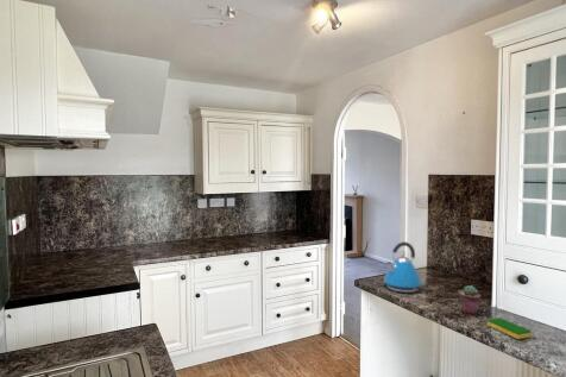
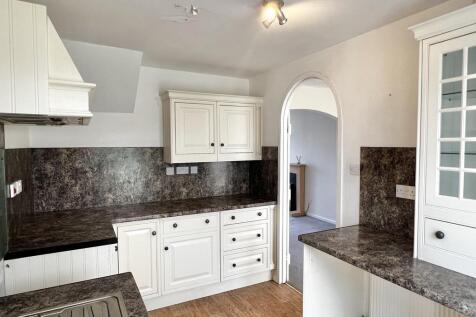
- potted succulent (468, 299)
- kettle (403, 264)
- dish sponge (508, 327)
